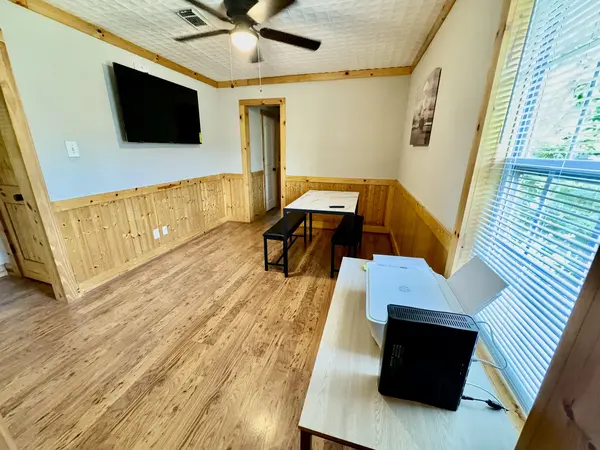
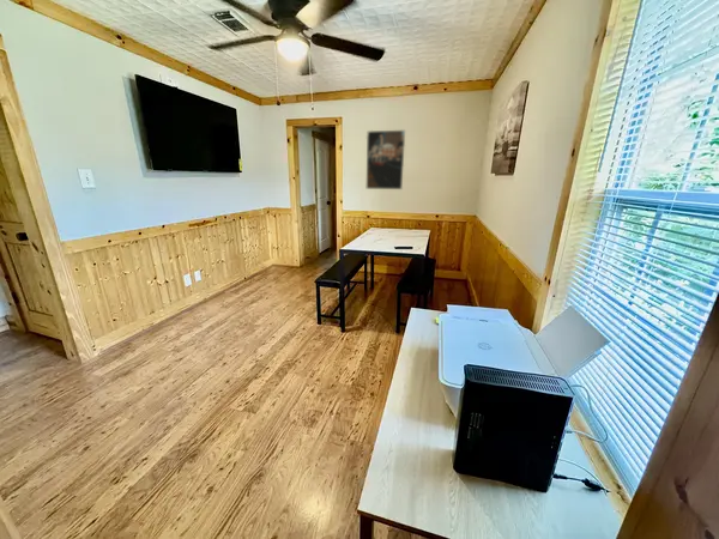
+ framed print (385, 161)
